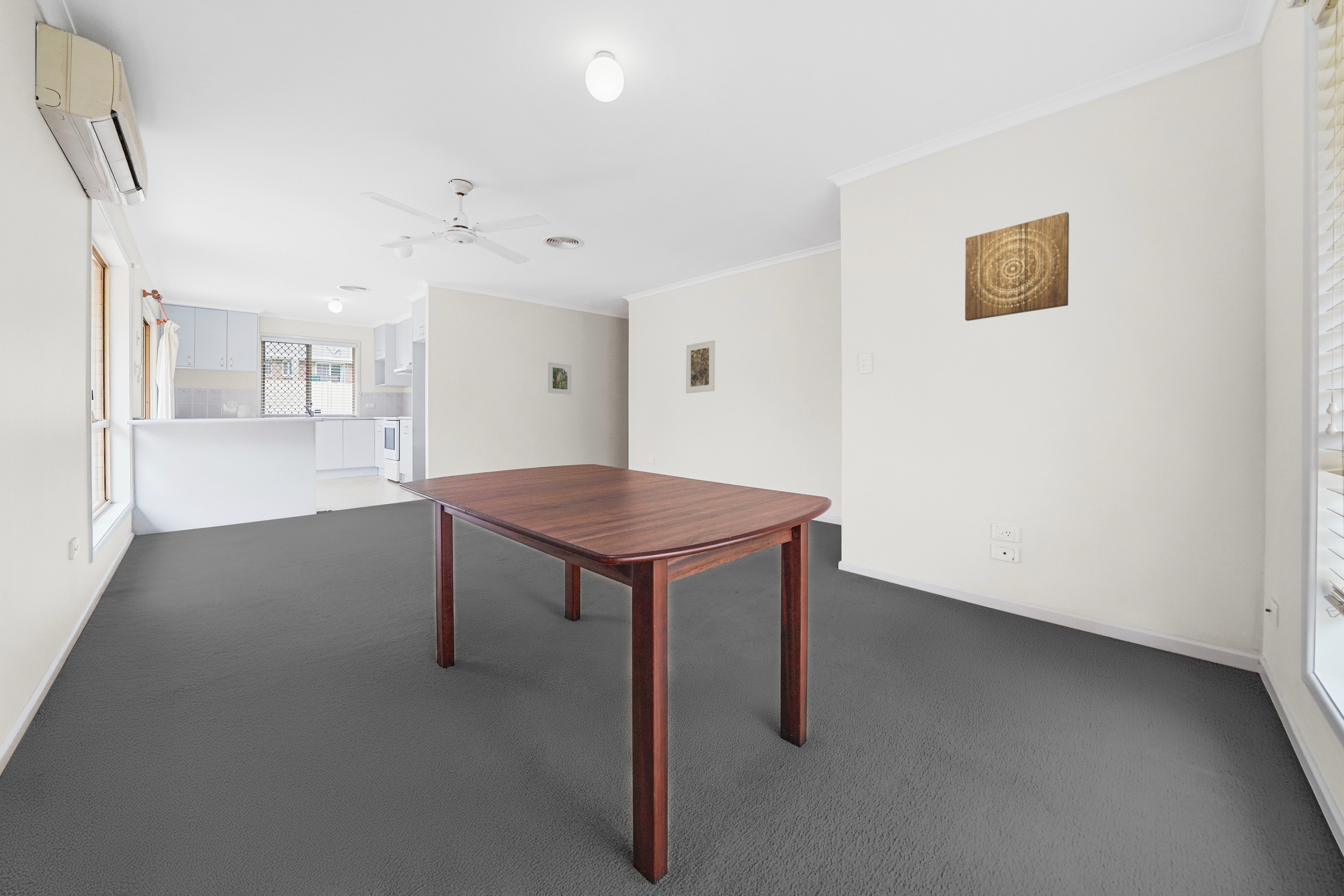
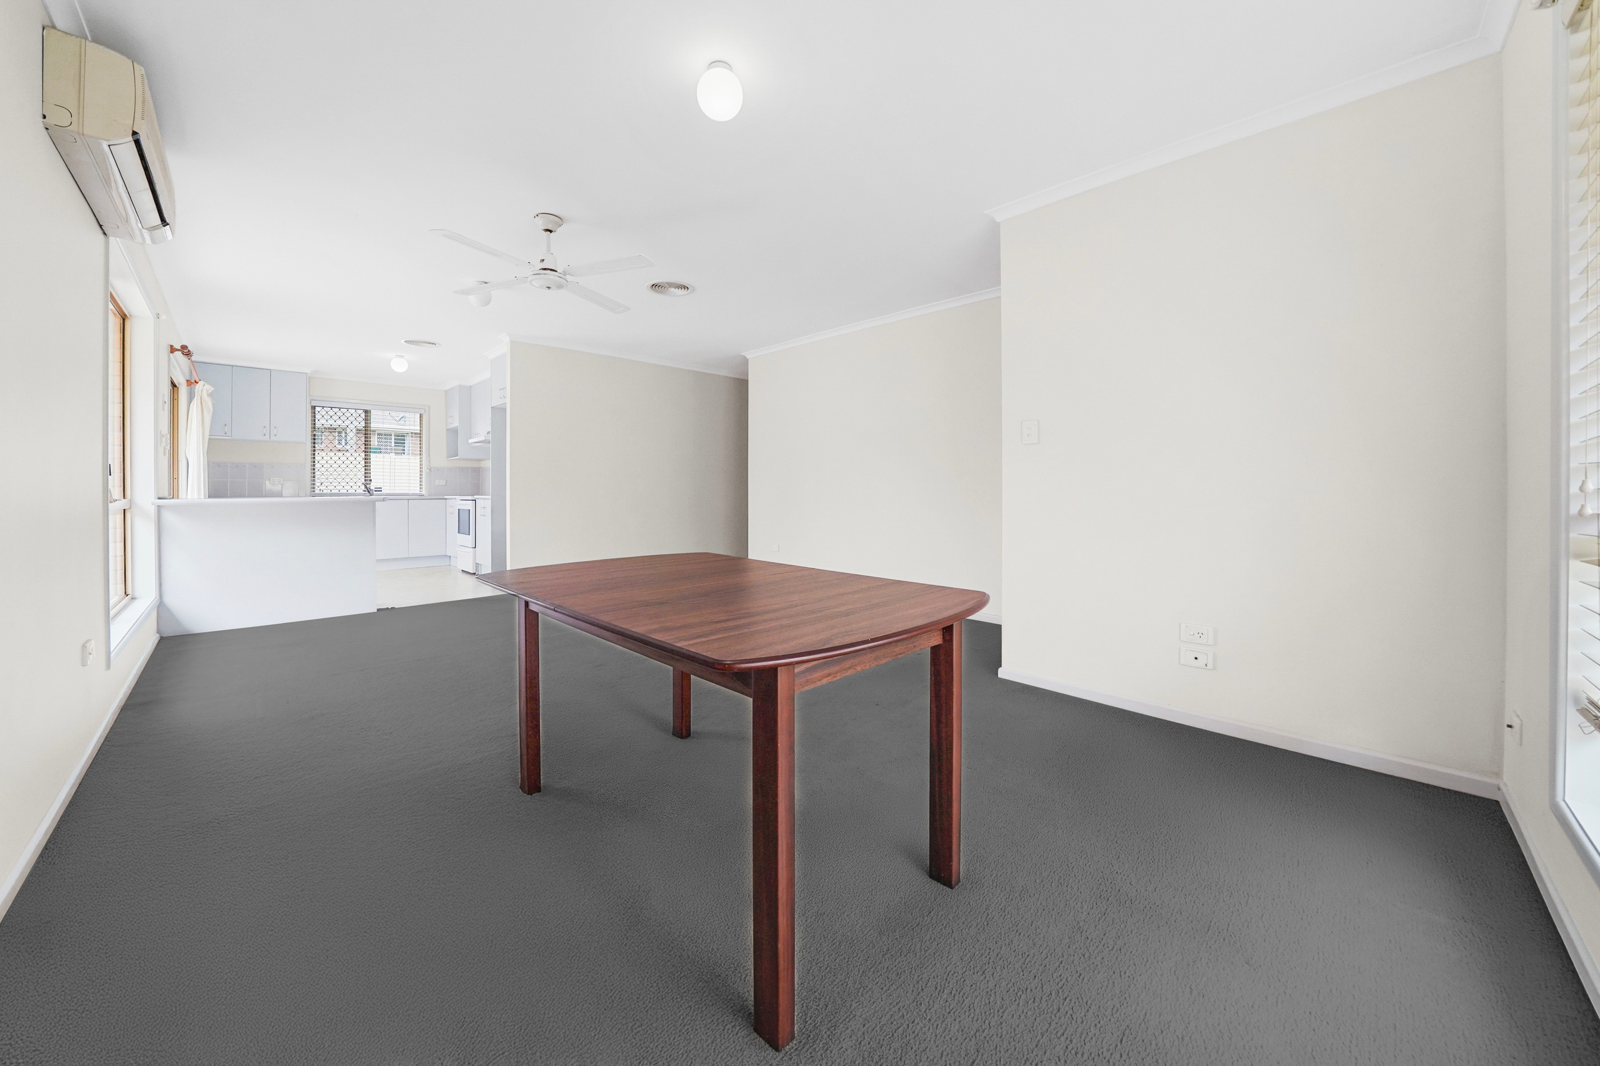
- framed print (560, 378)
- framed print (700, 367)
- wall art (1014, 270)
